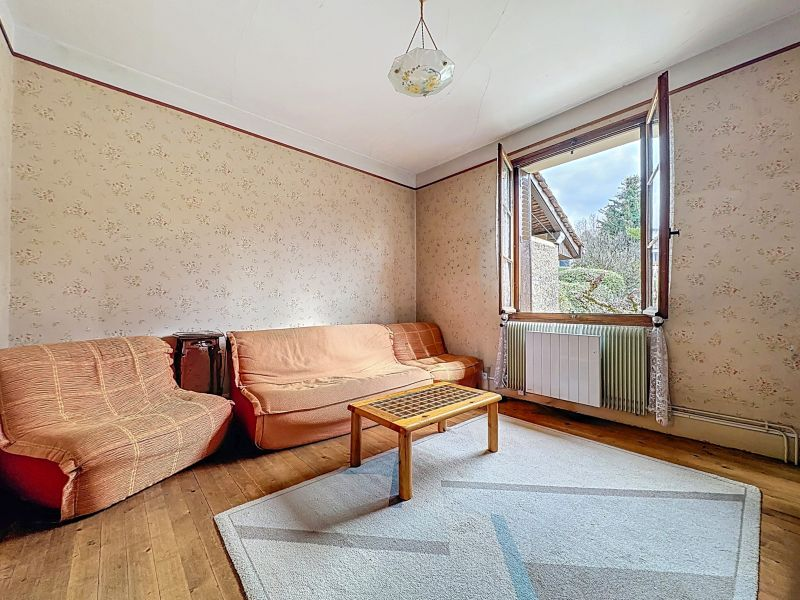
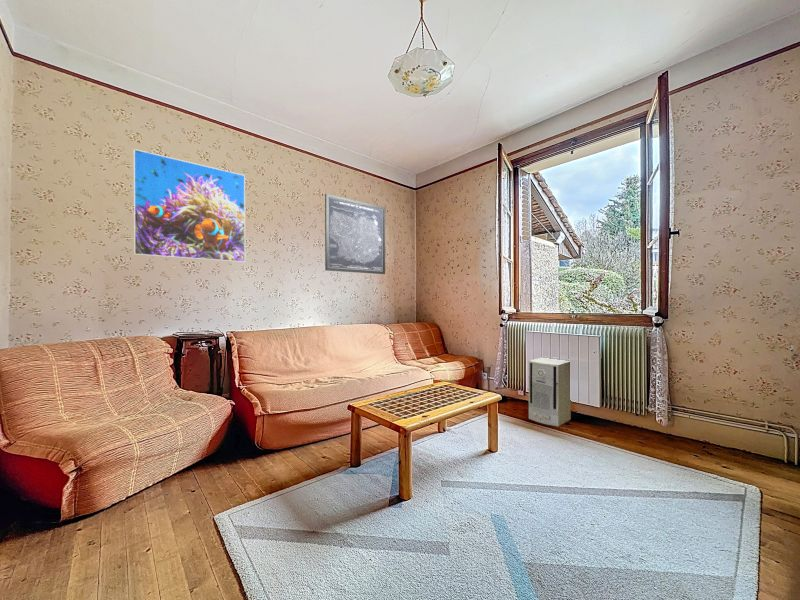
+ air purifier (550, 389)
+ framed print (194, 211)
+ wall art (357, 236)
